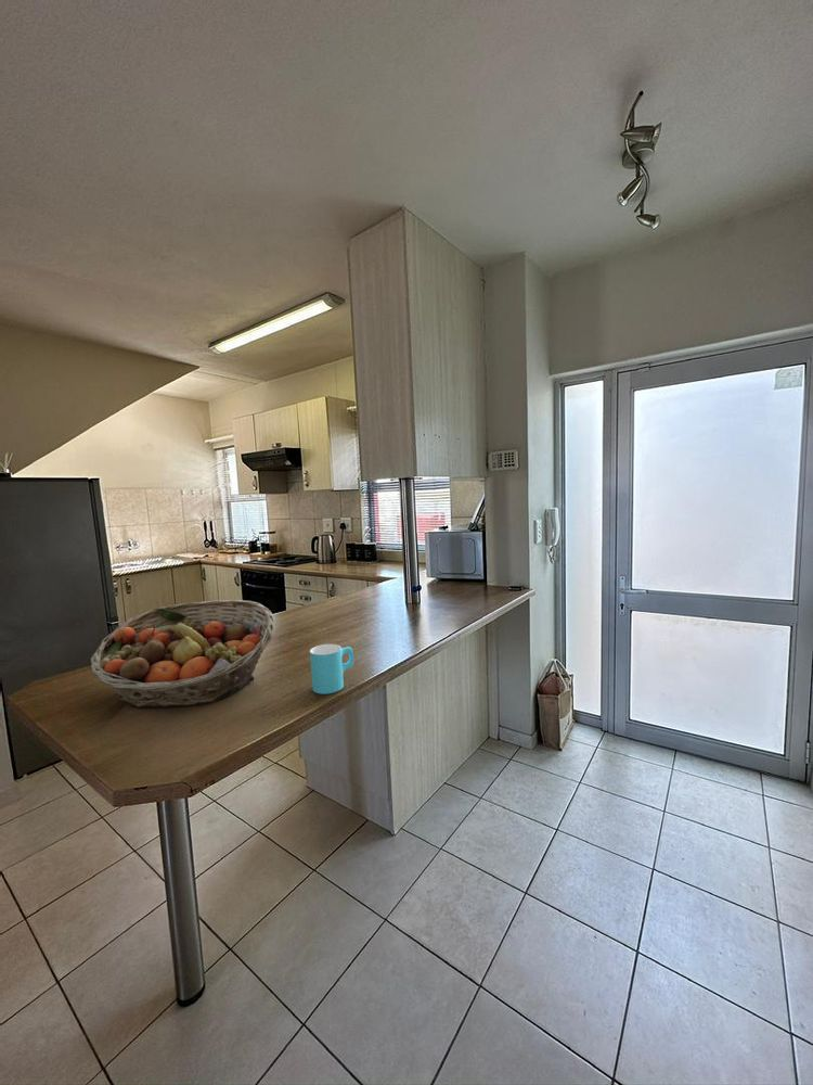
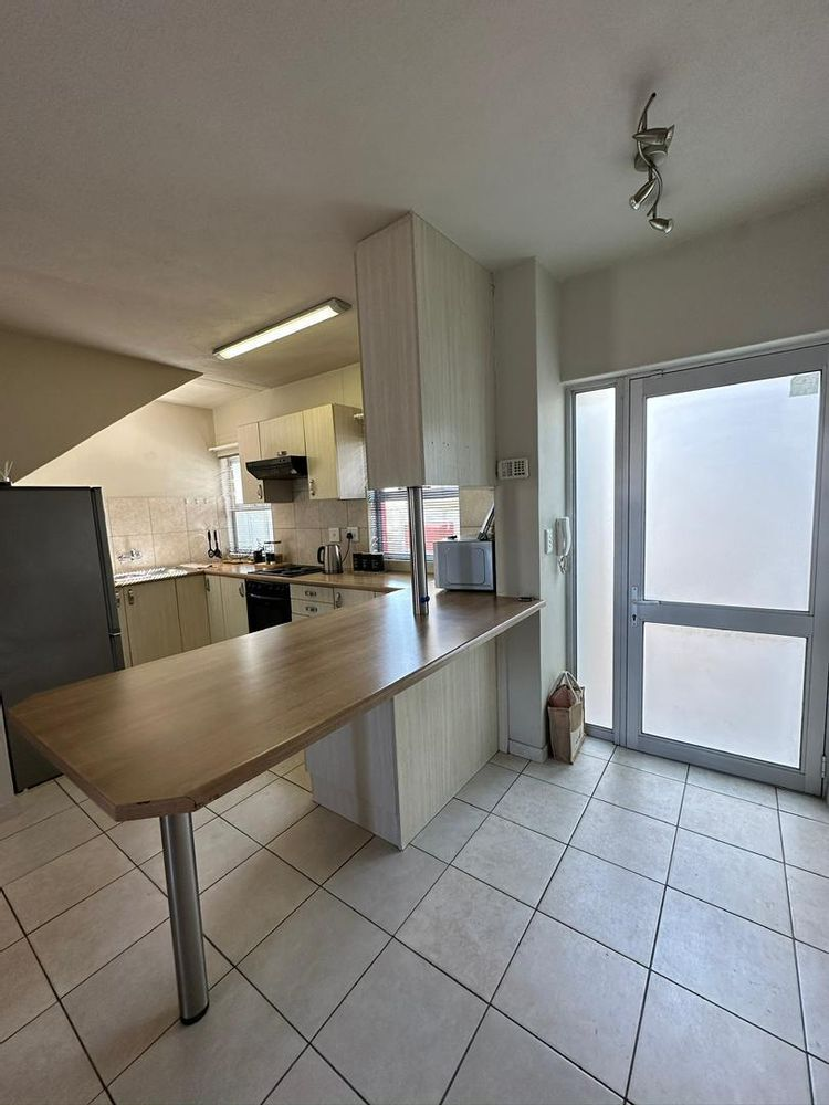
- fruit basket (190, 649)
- cup (333, 667)
